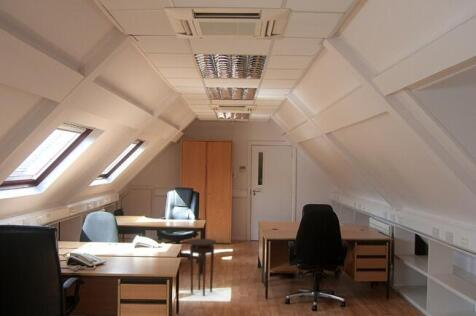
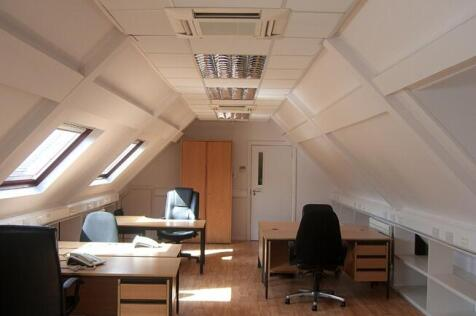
- stool (200, 266)
